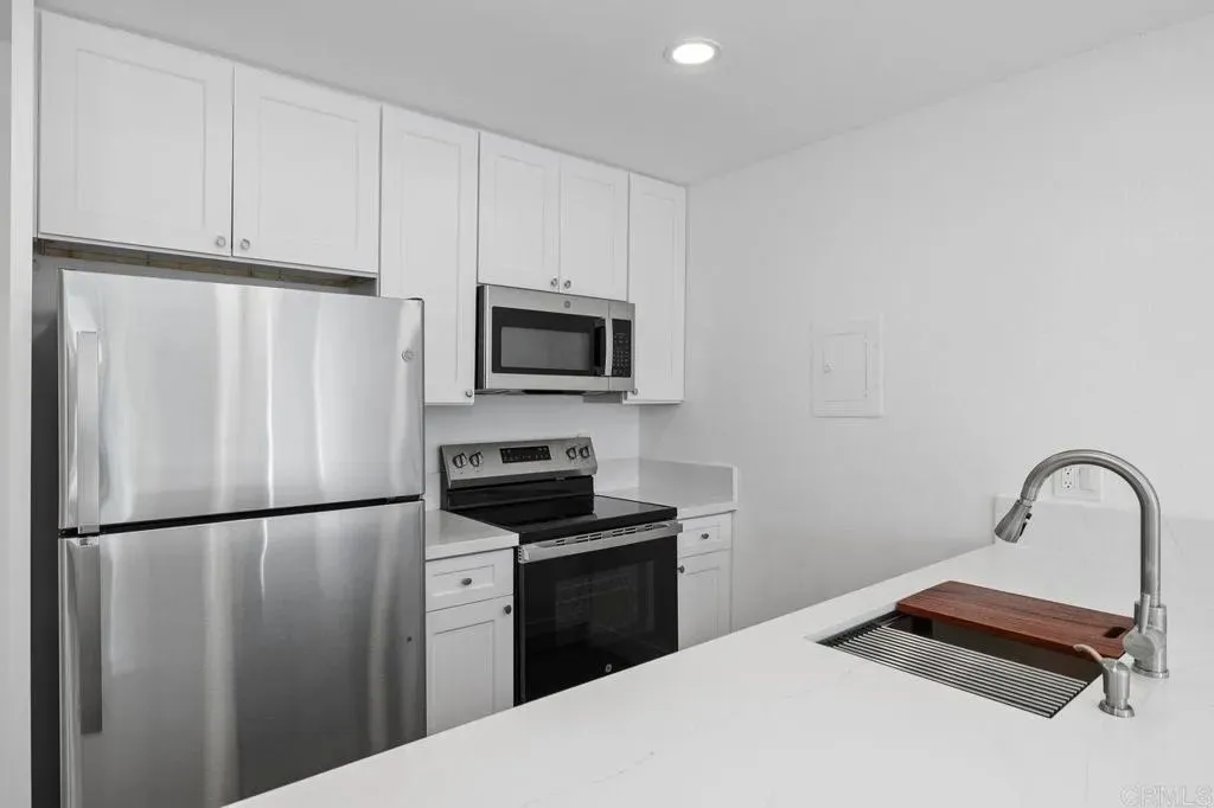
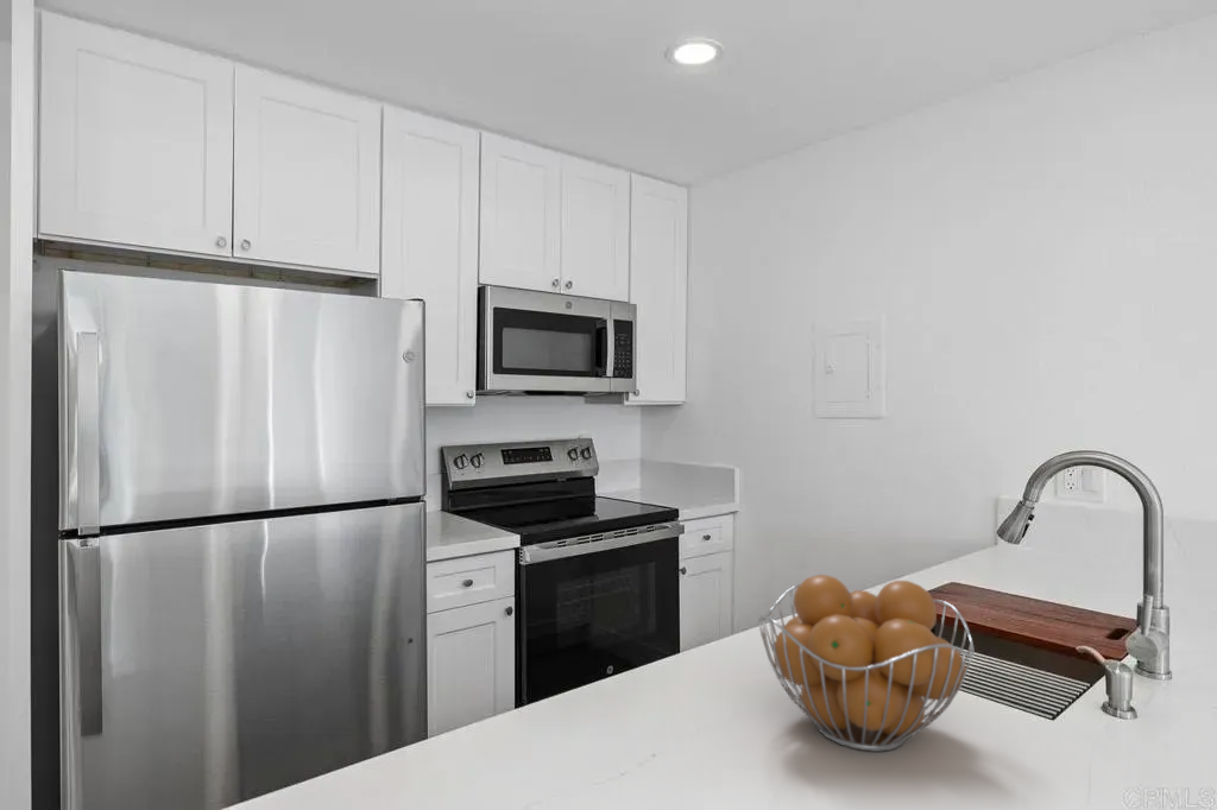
+ fruit basket (860, 654)
